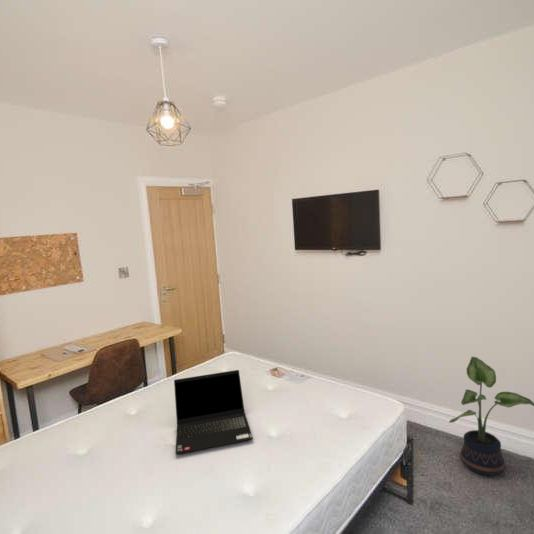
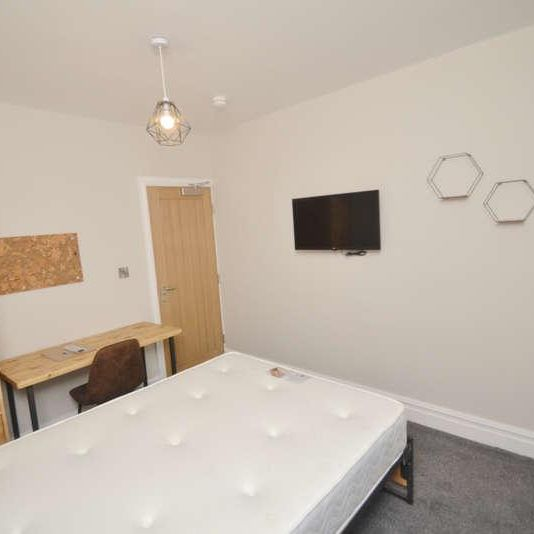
- laptop computer (210, 408)
- potted plant (486, 420)
